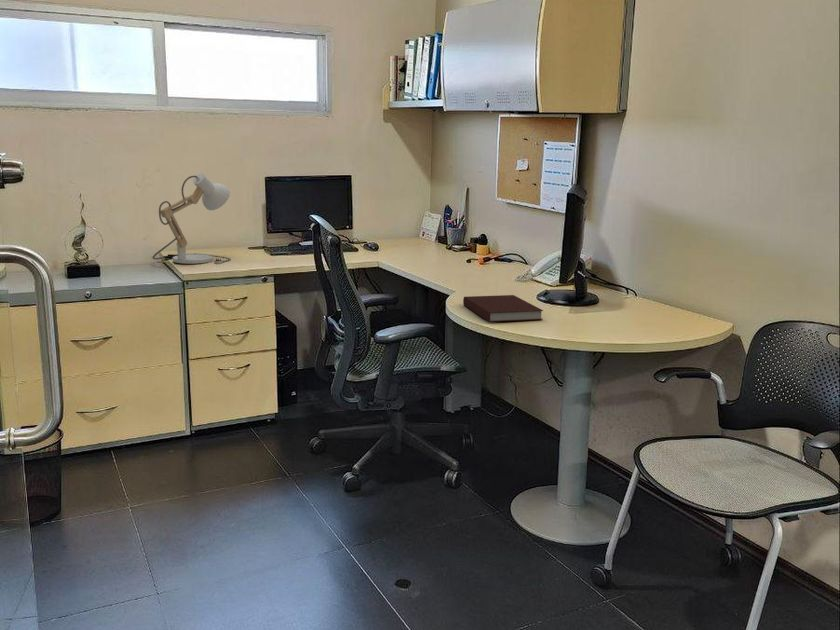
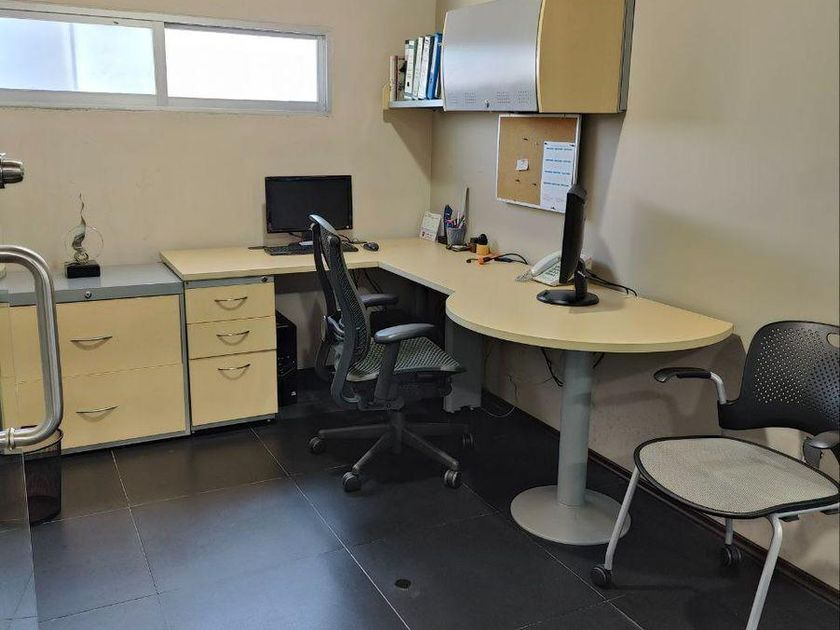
- notebook (501, 307)
- desk lamp (186, 206)
